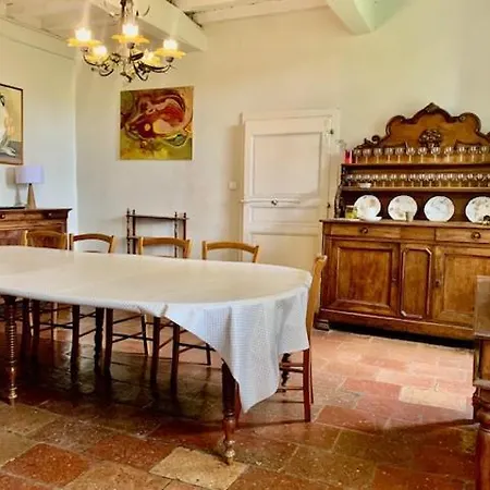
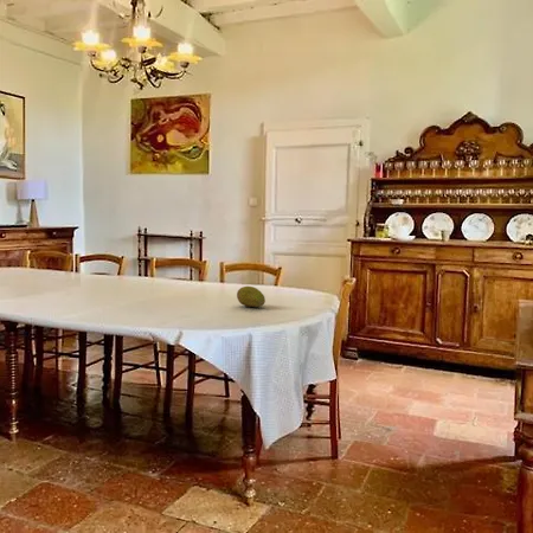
+ fruit (251, 296)
